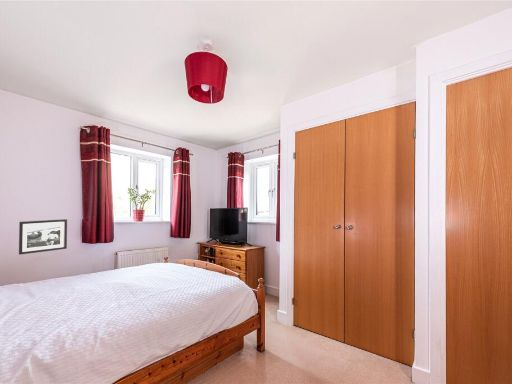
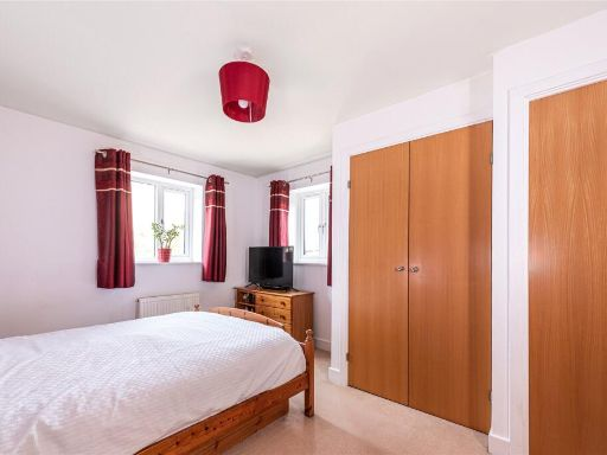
- picture frame (44, 235)
